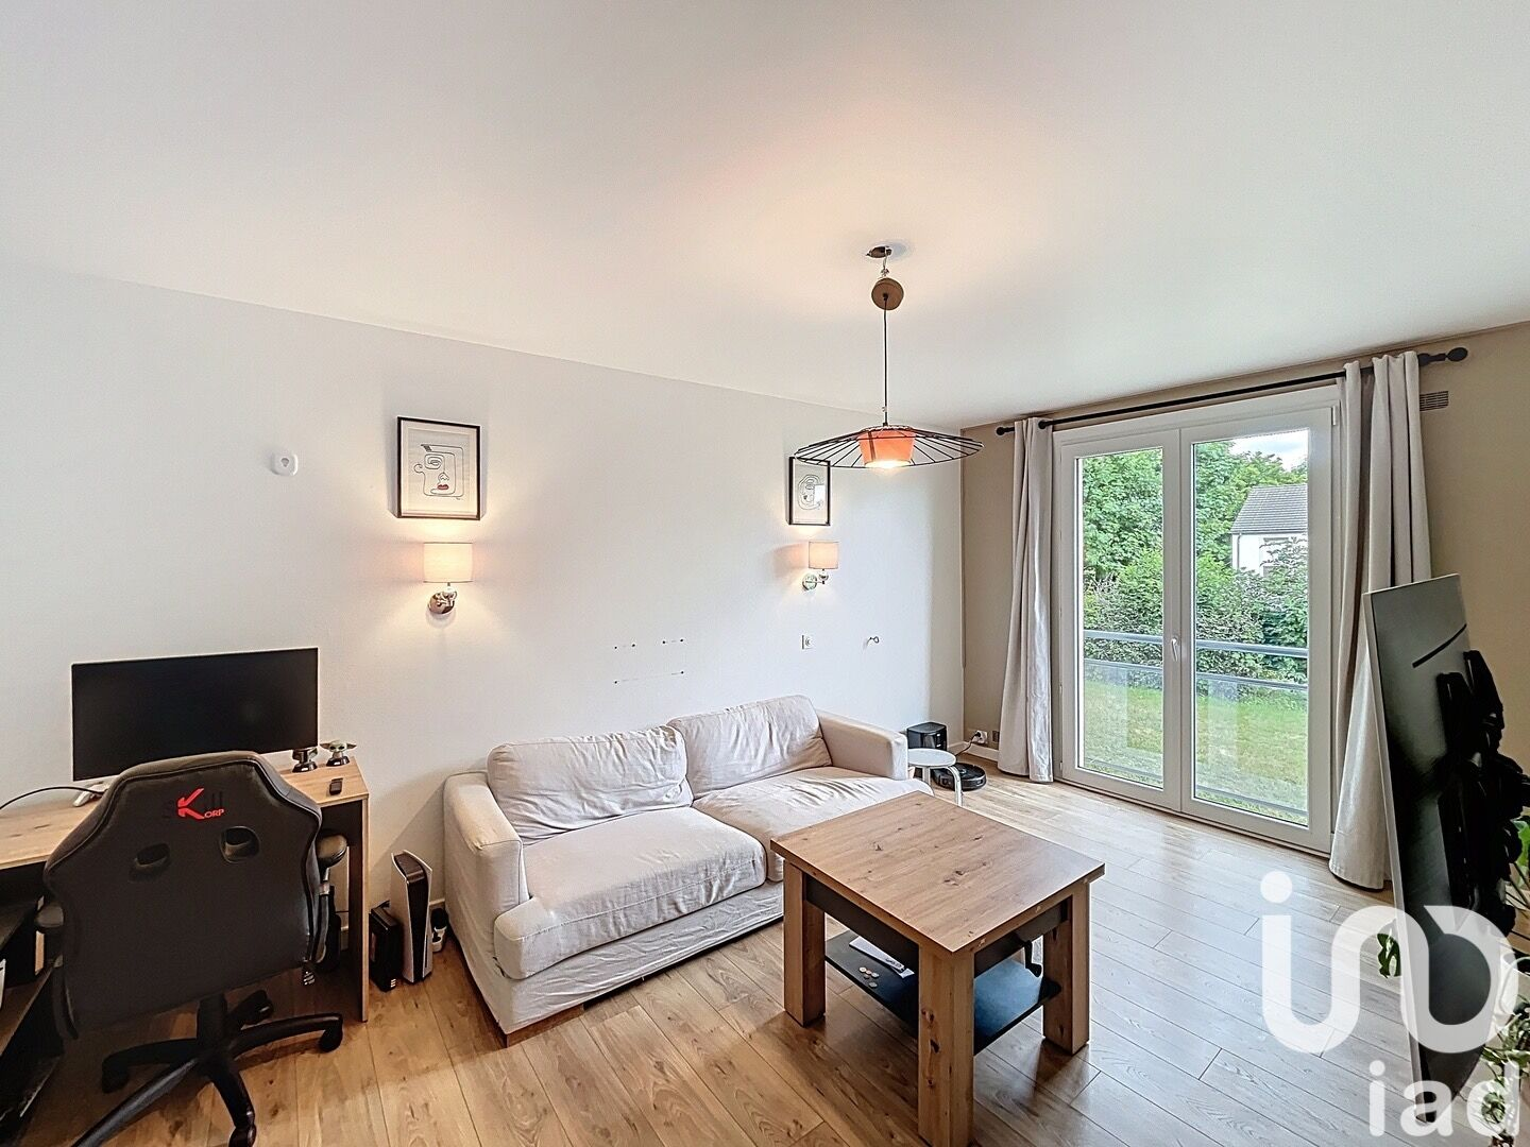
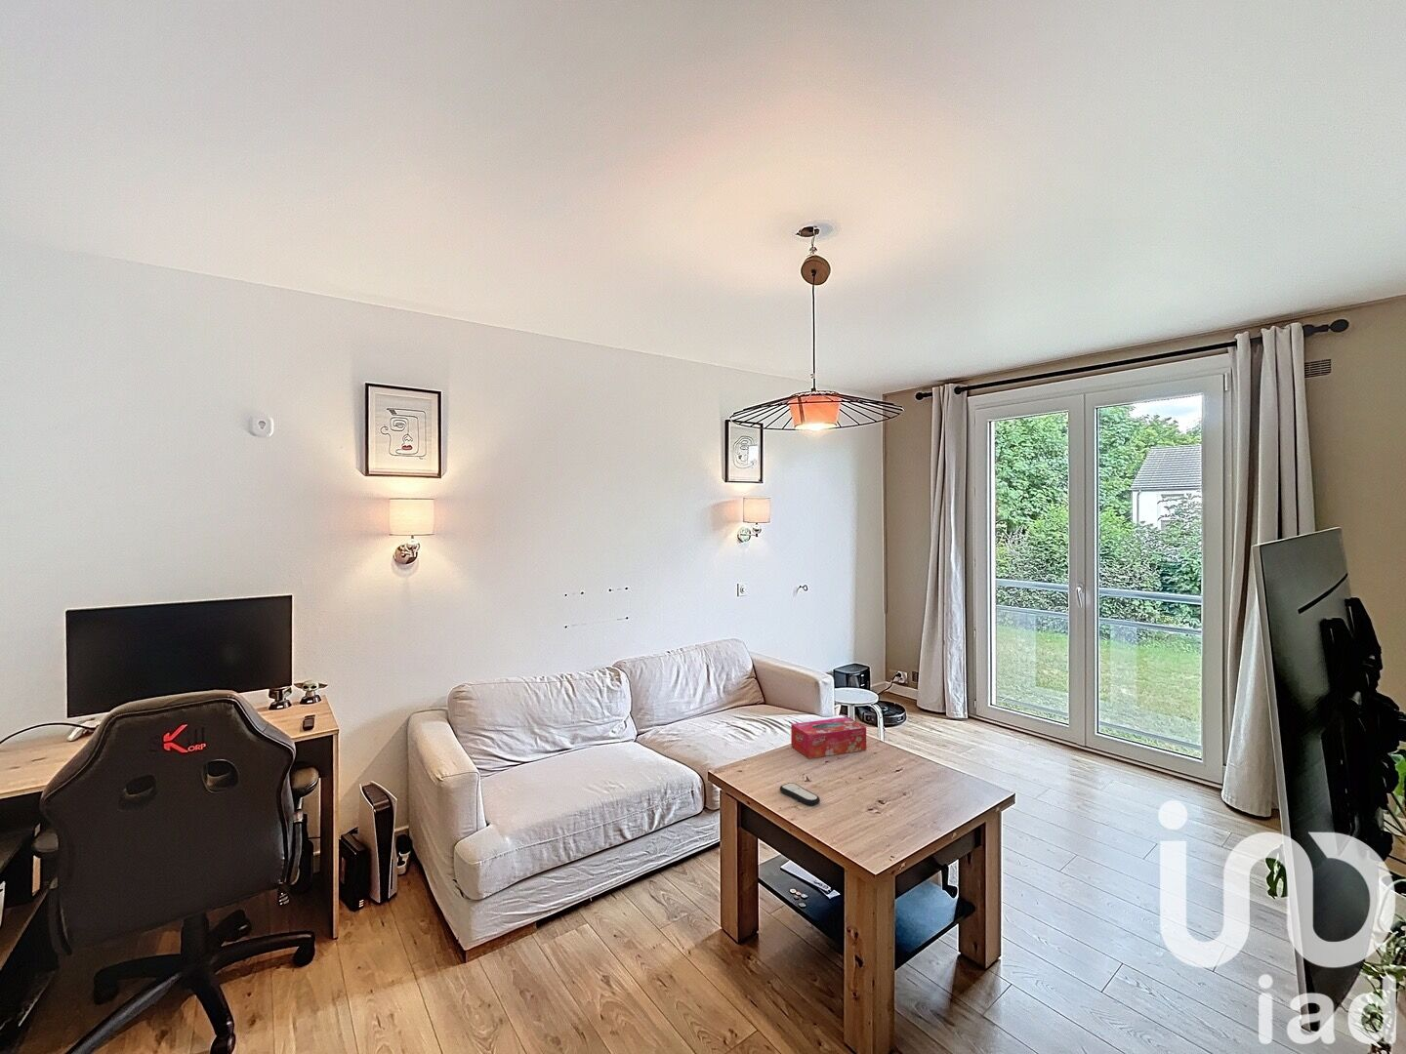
+ remote control (799, 794)
+ tissue box (828, 737)
